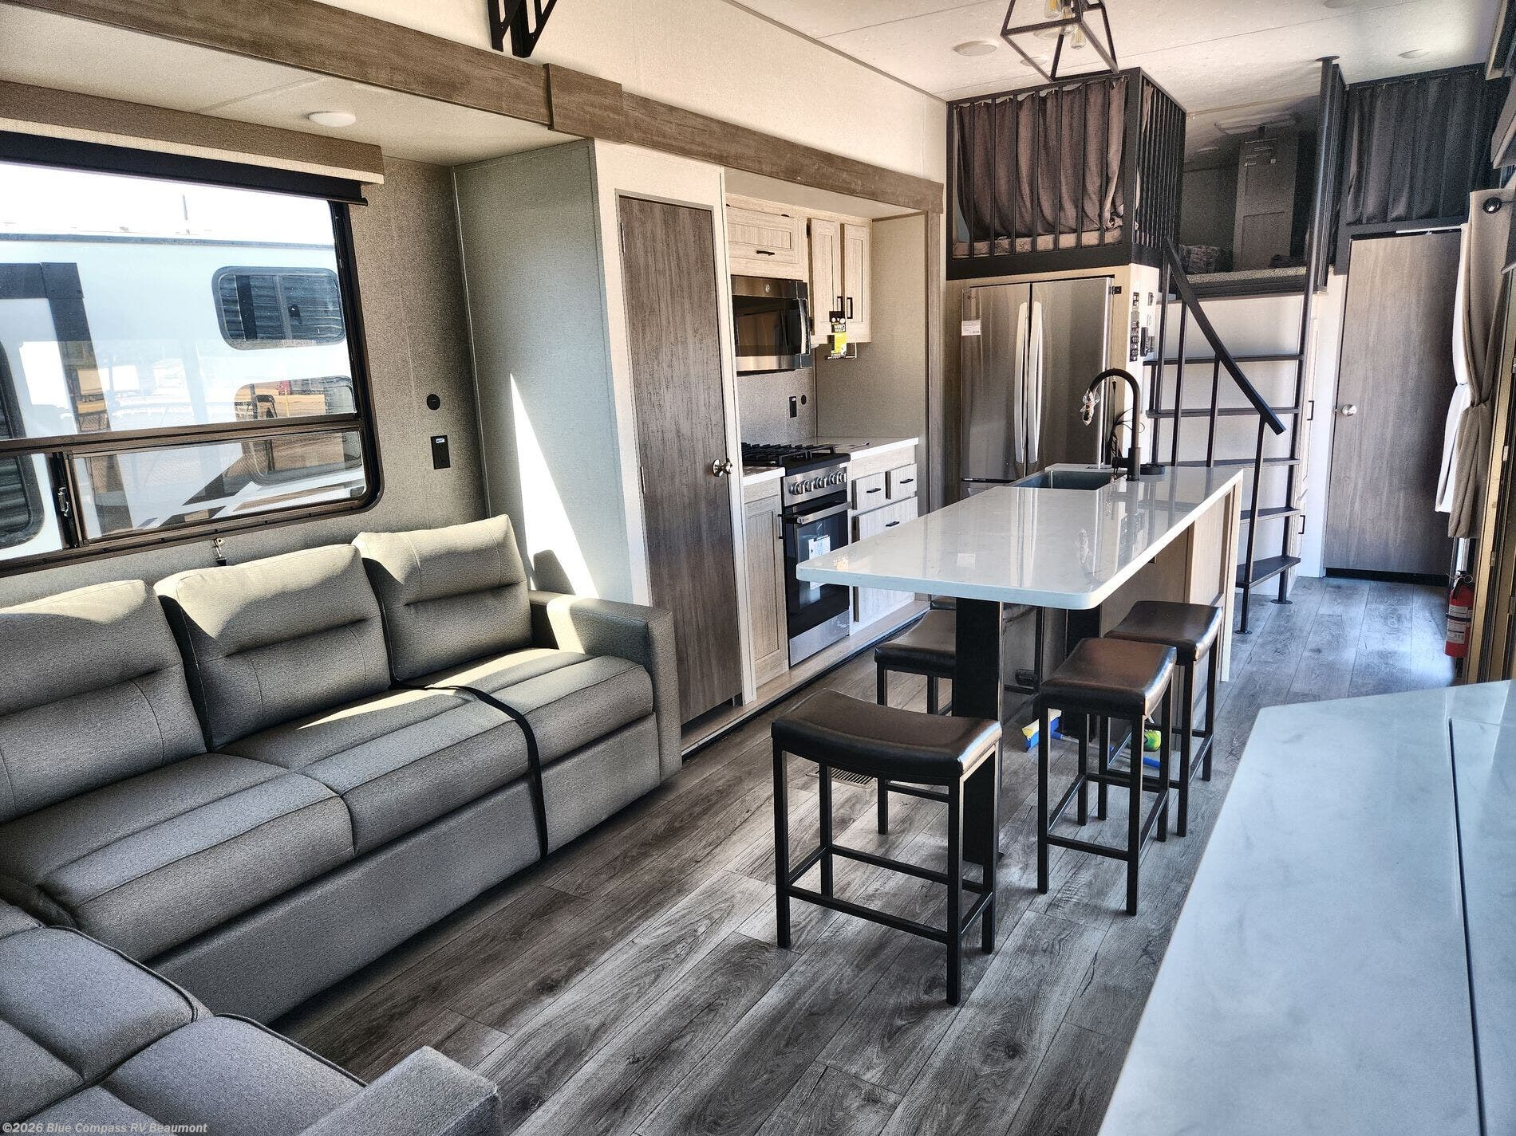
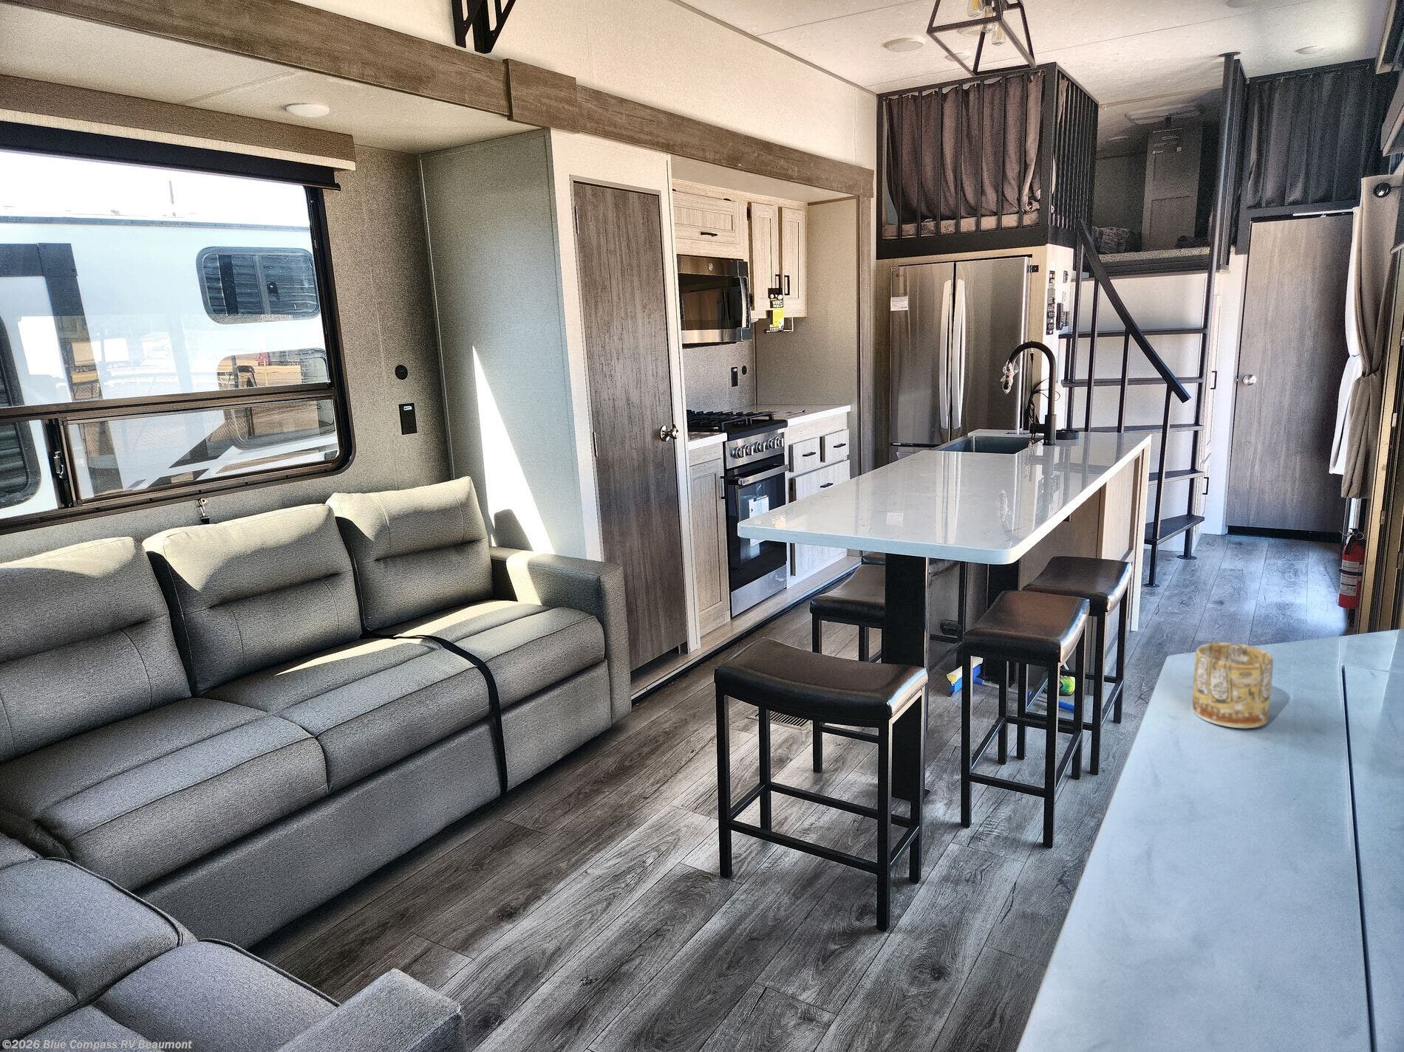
+ mug (1235, 680)
